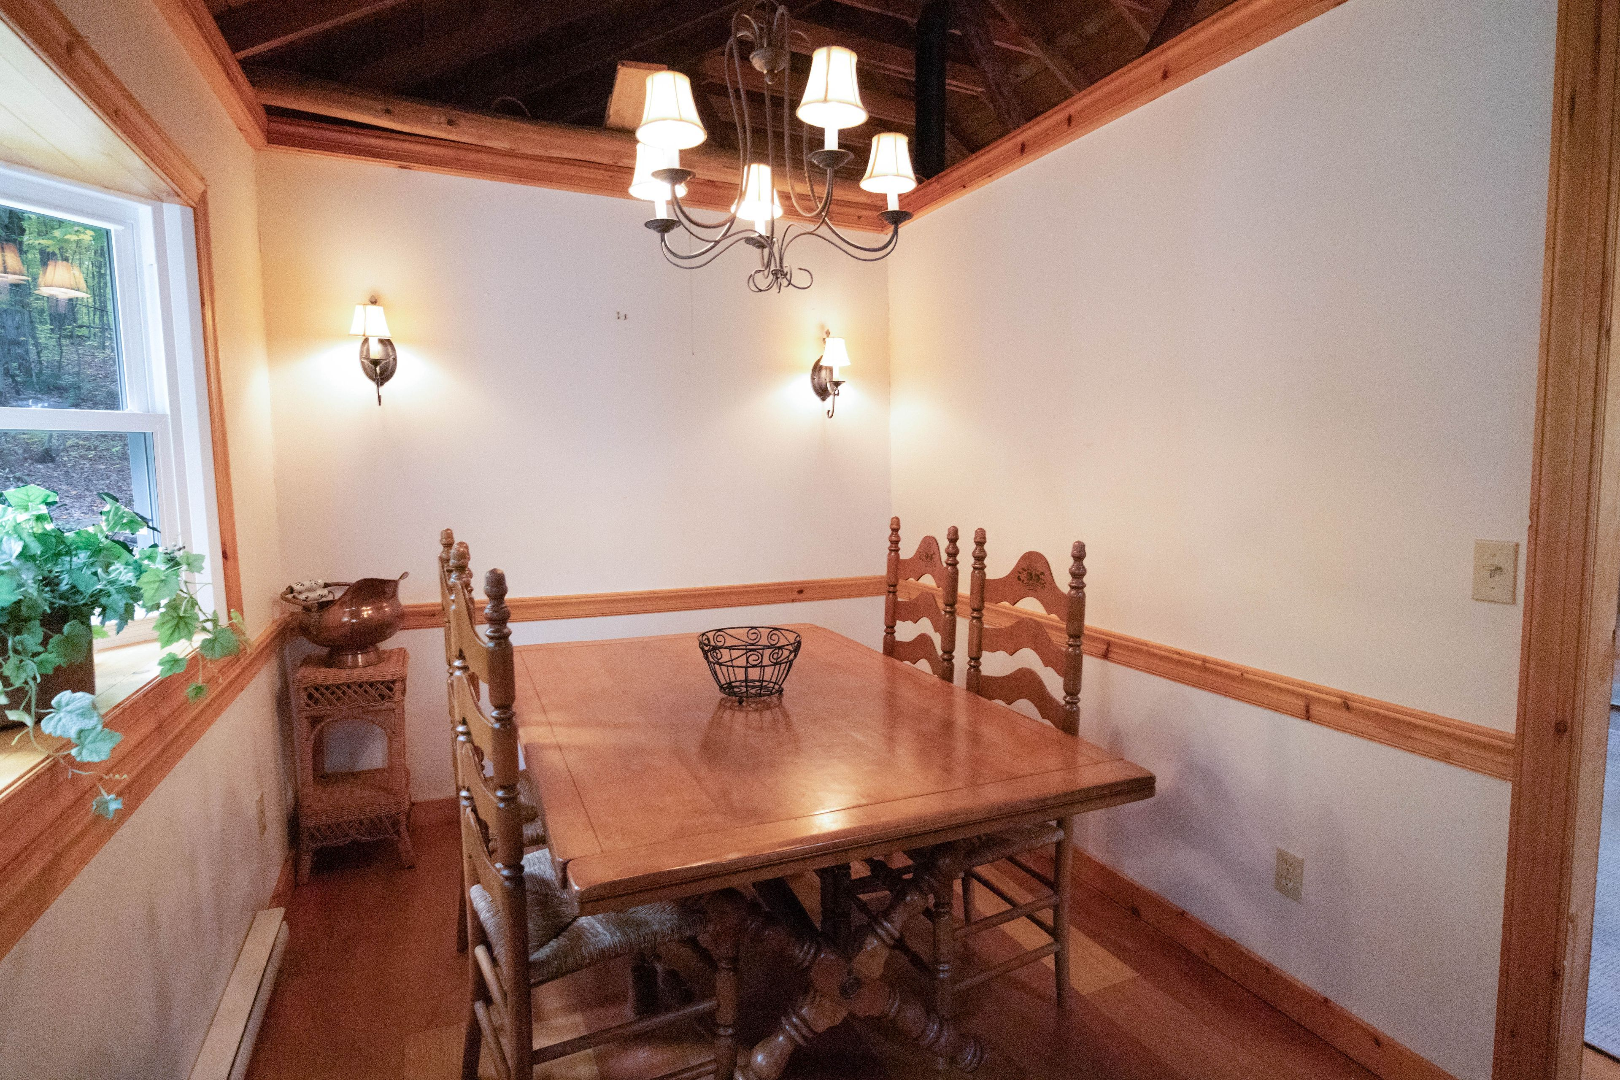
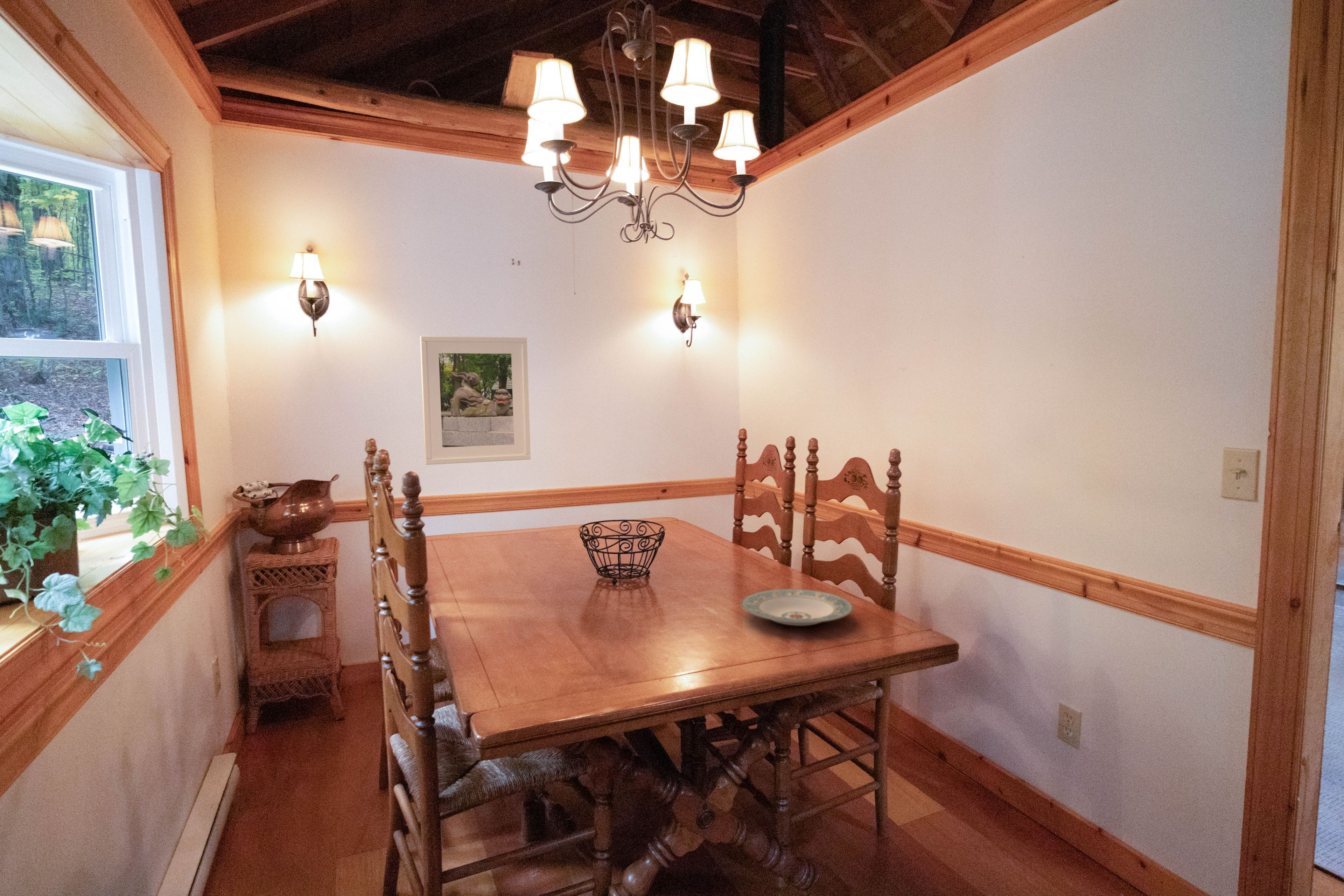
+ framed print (477, 400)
+ plate (796, 611)
